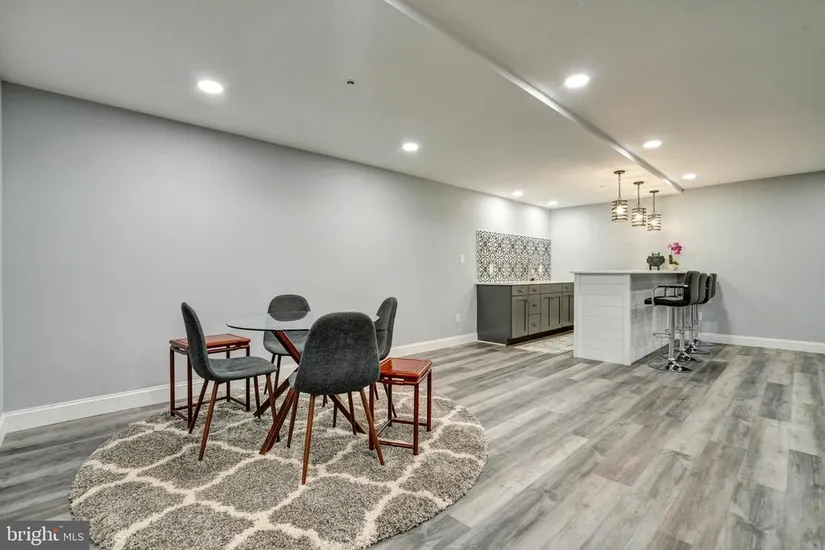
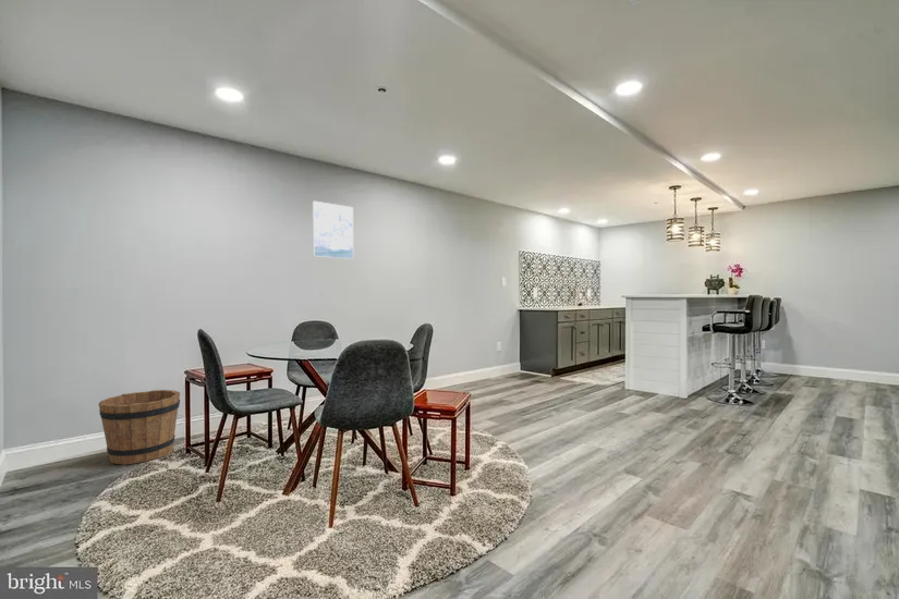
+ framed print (333, 231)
+ bucket (141, 426)
